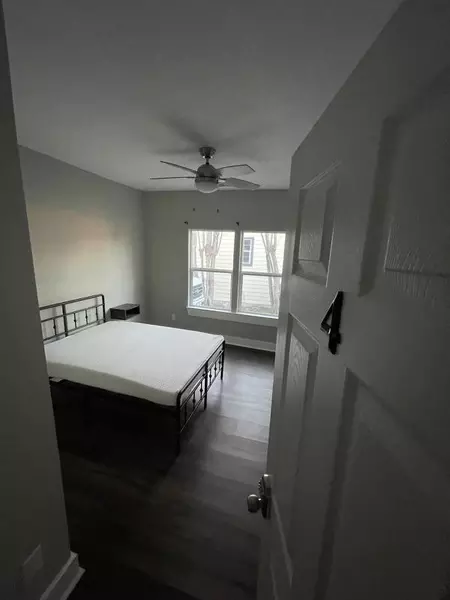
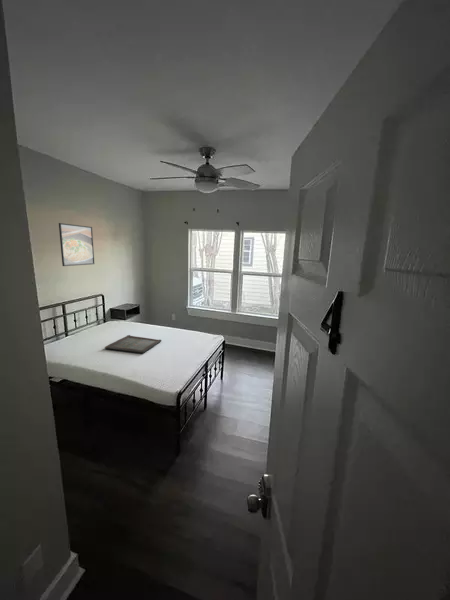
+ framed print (78, 245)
+ serving tray (134, 343)
